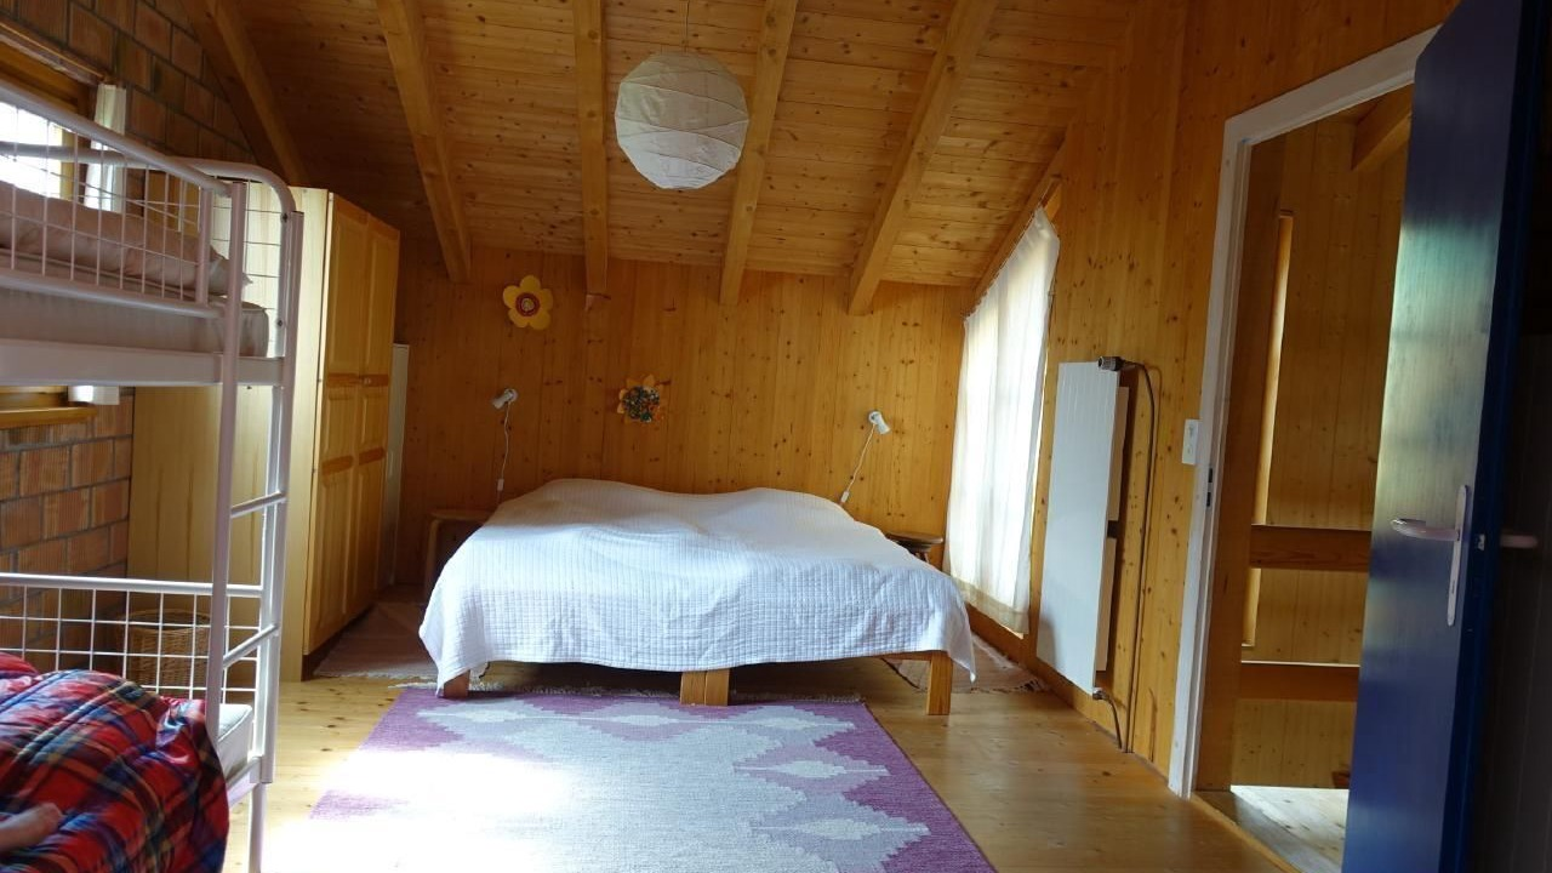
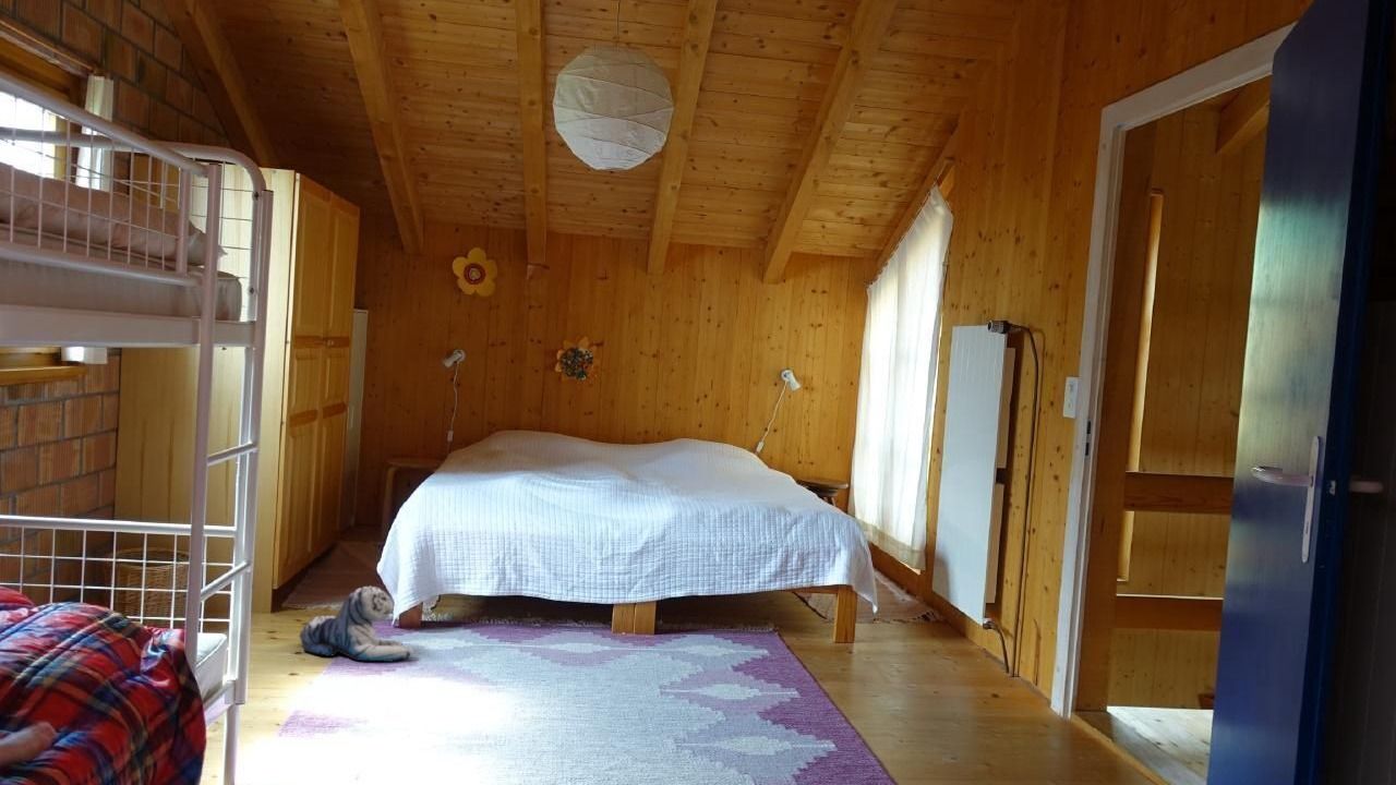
+ plush toy (359, 616)
